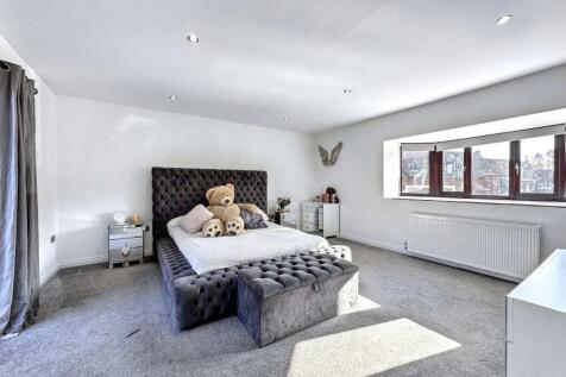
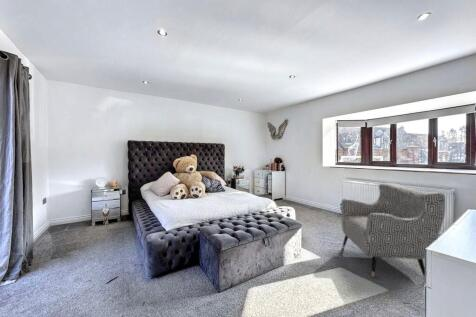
+ armchair (386, 225)
